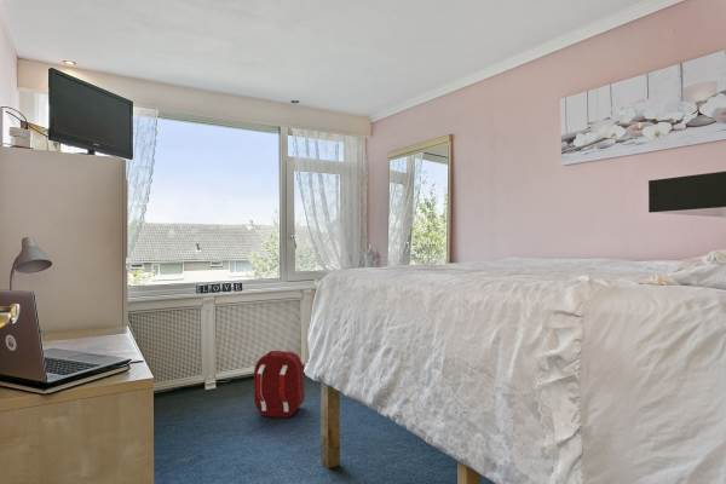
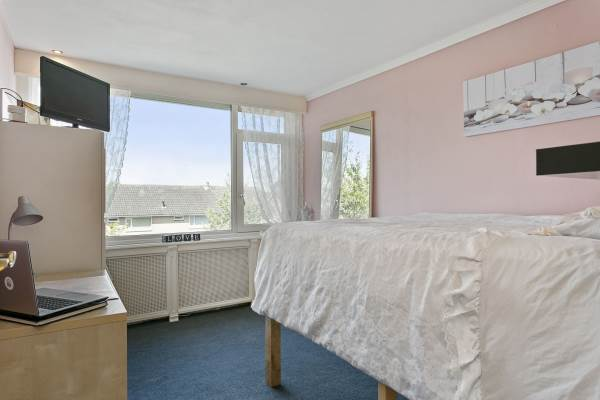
- backpack (277, 381)
